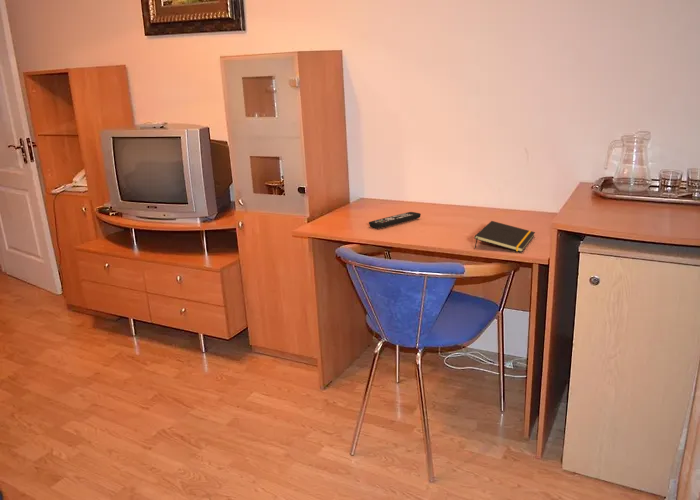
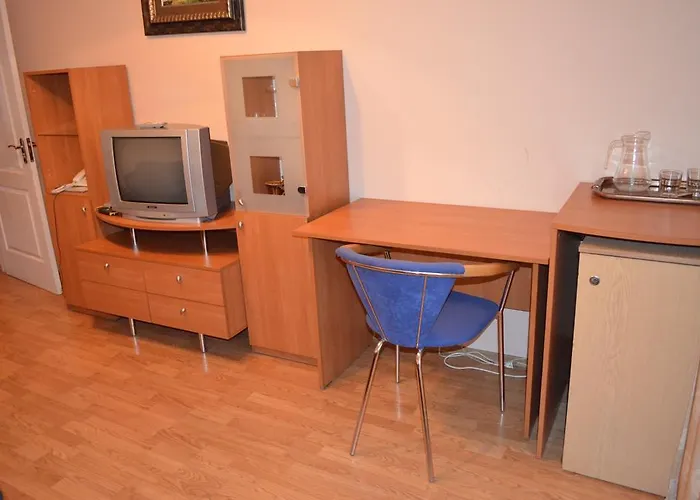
- remote control (395, 219)
- notepad (505, 235)
